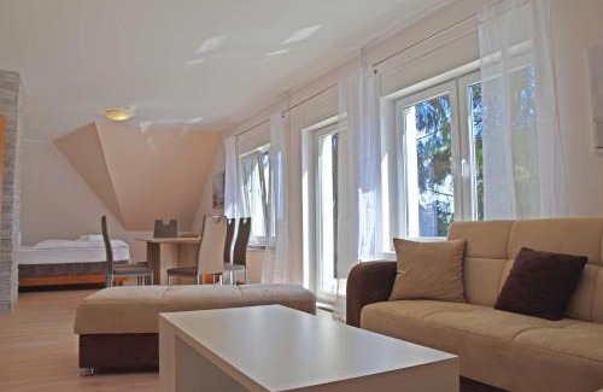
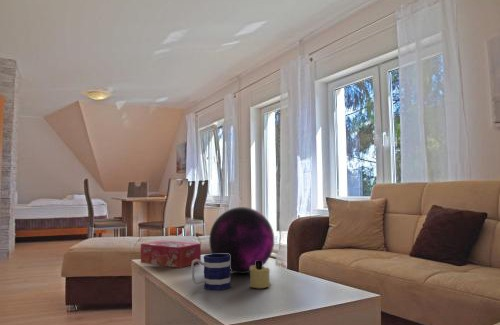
+ decorative orb (241, 239)
+ candle (260, 273)
+ mug (211, 271)
+ tissue box (170, 253)
